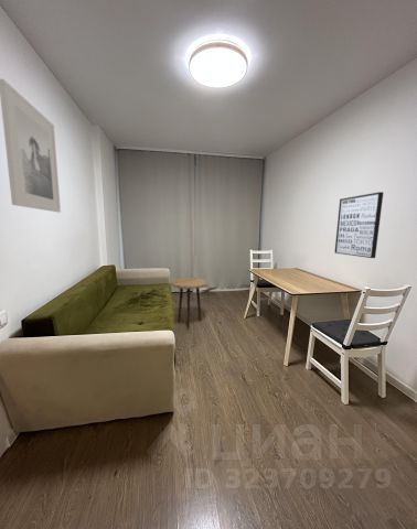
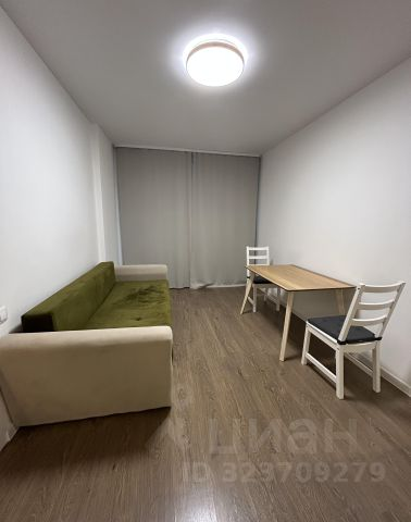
- wall art (355, 226)
- side table (189, 302)
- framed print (35, 159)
